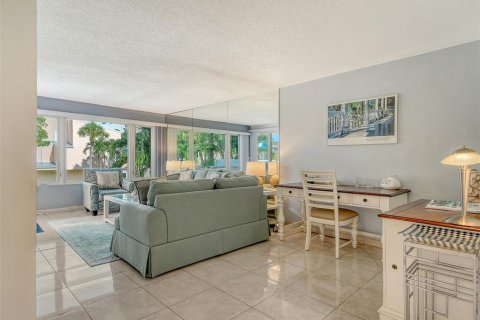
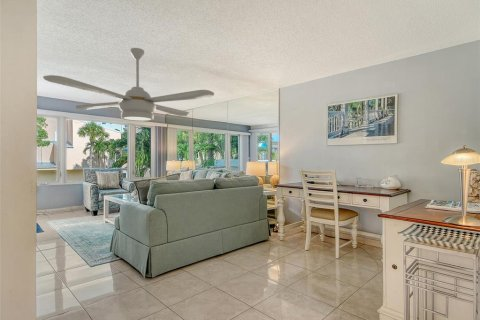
+ ceiling fan (137, 84)
